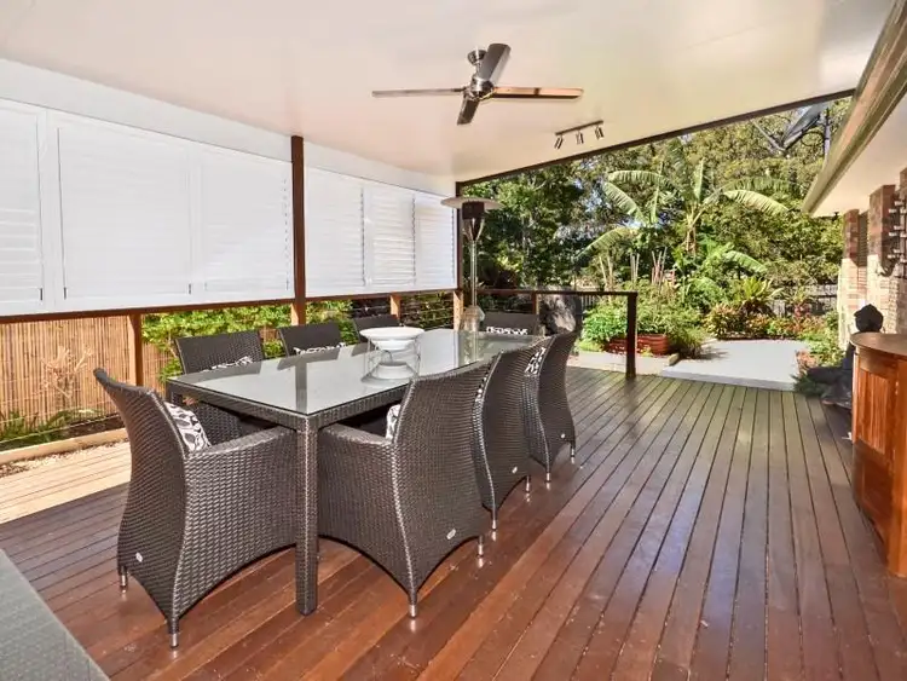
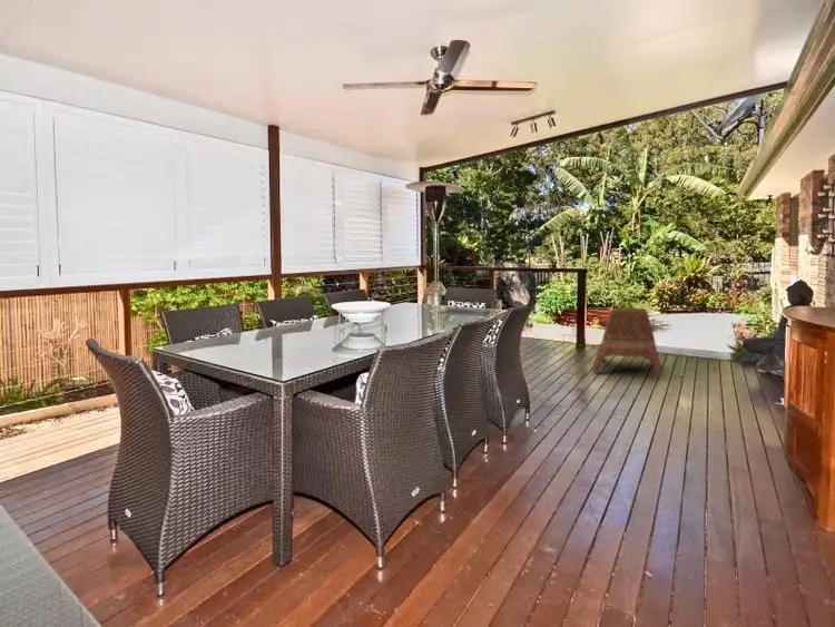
+ lounge chair (627, 339)
